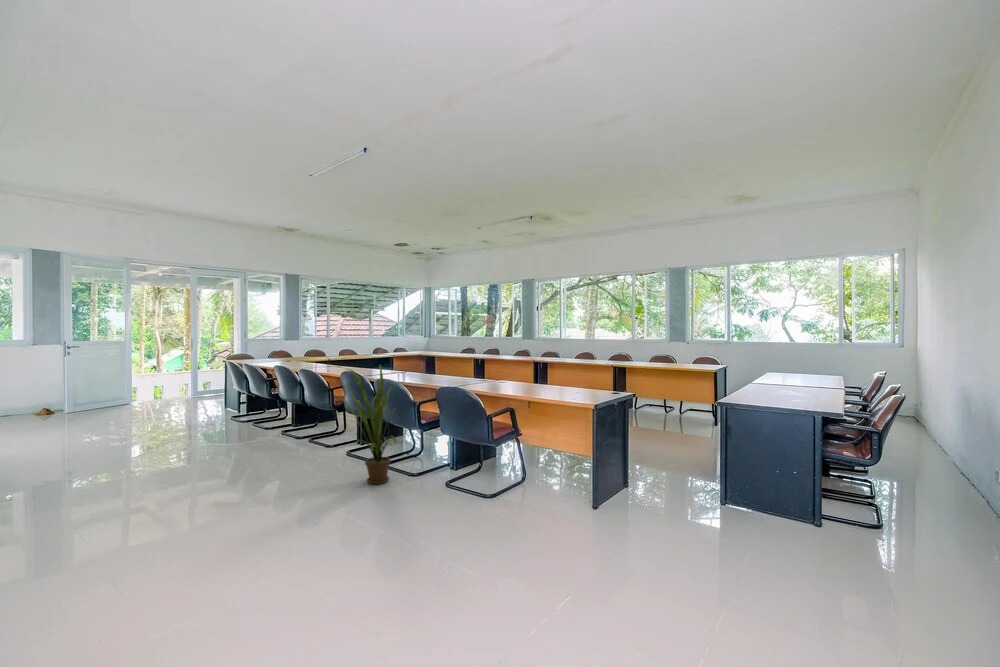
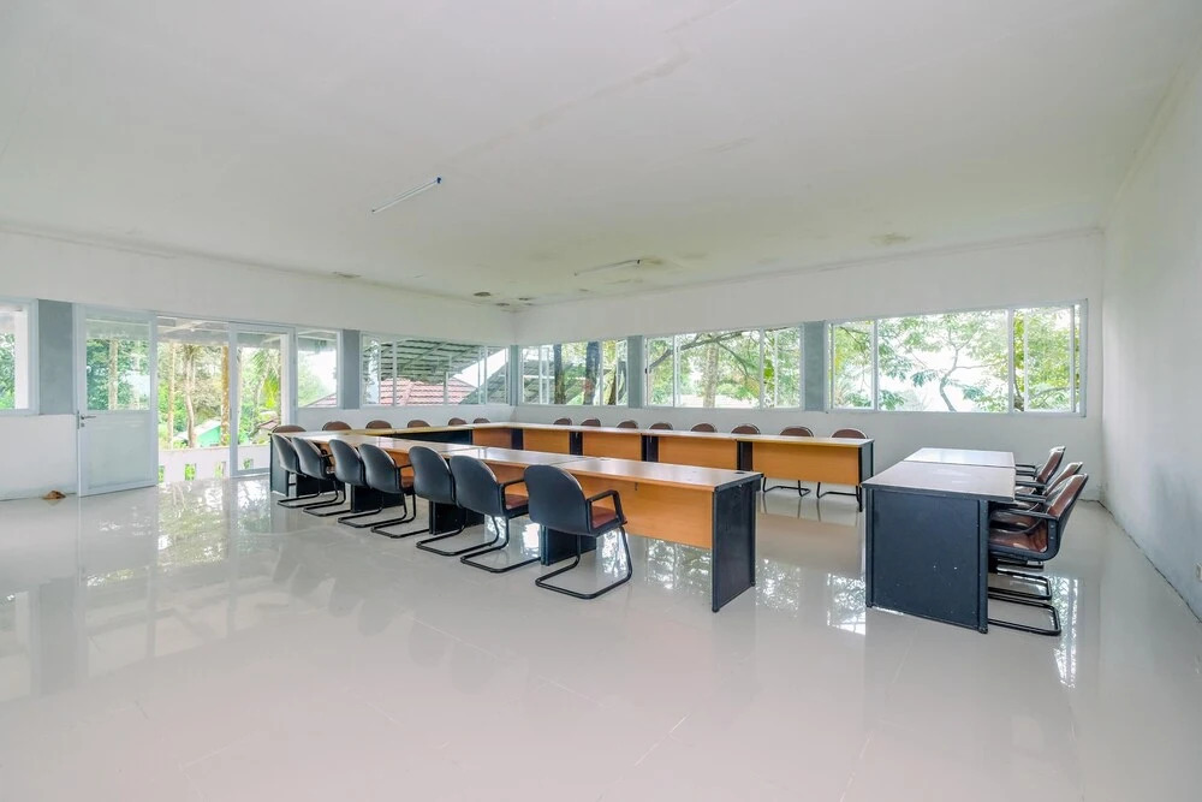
- house plant (374, 424)
